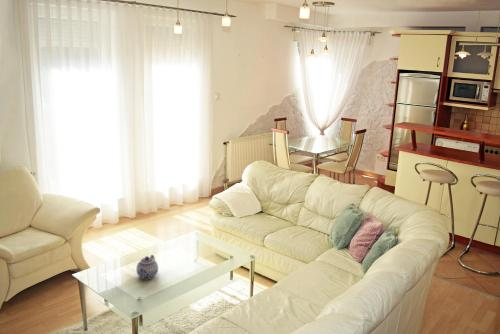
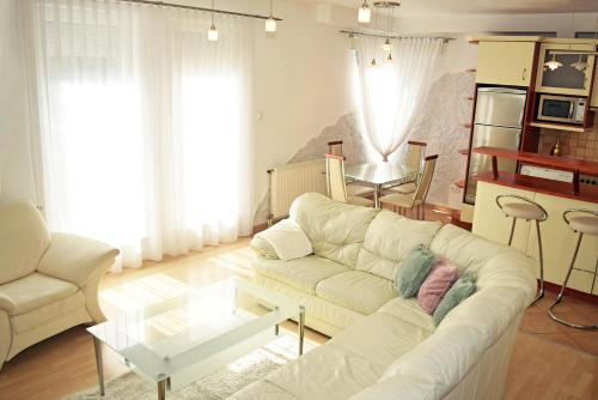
- teapot (147, 266)
